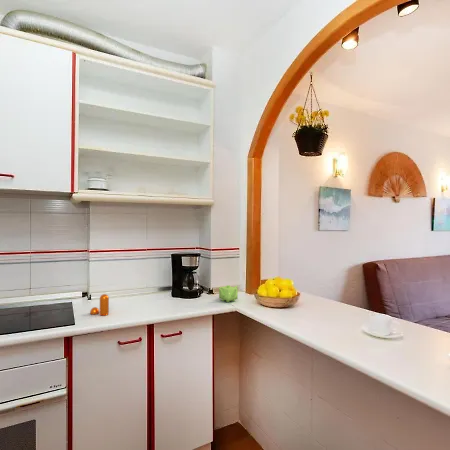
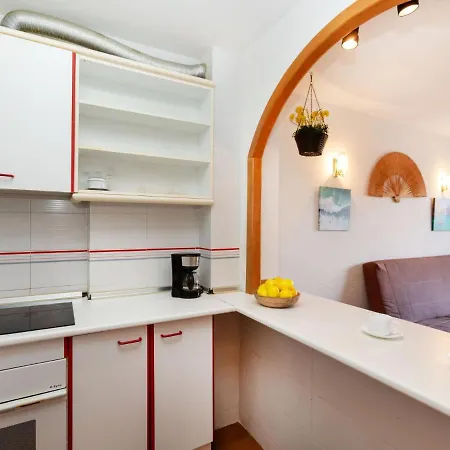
- teapot (229, 293)
- pepper shaker (100, 303)
